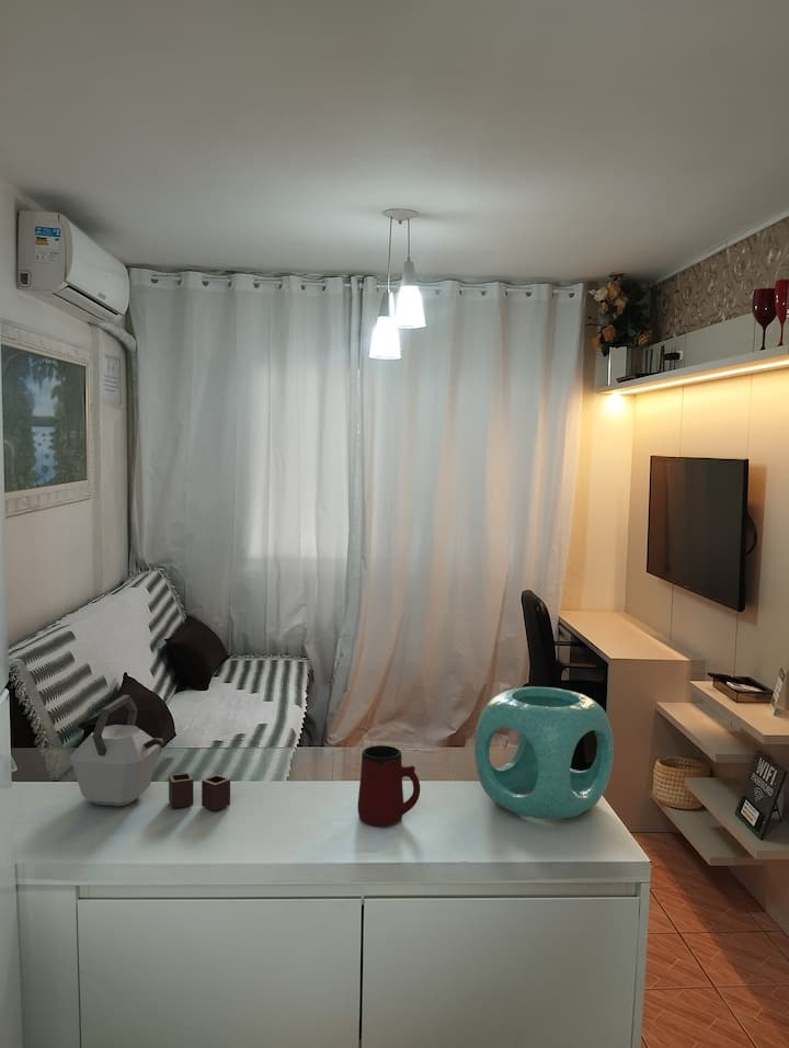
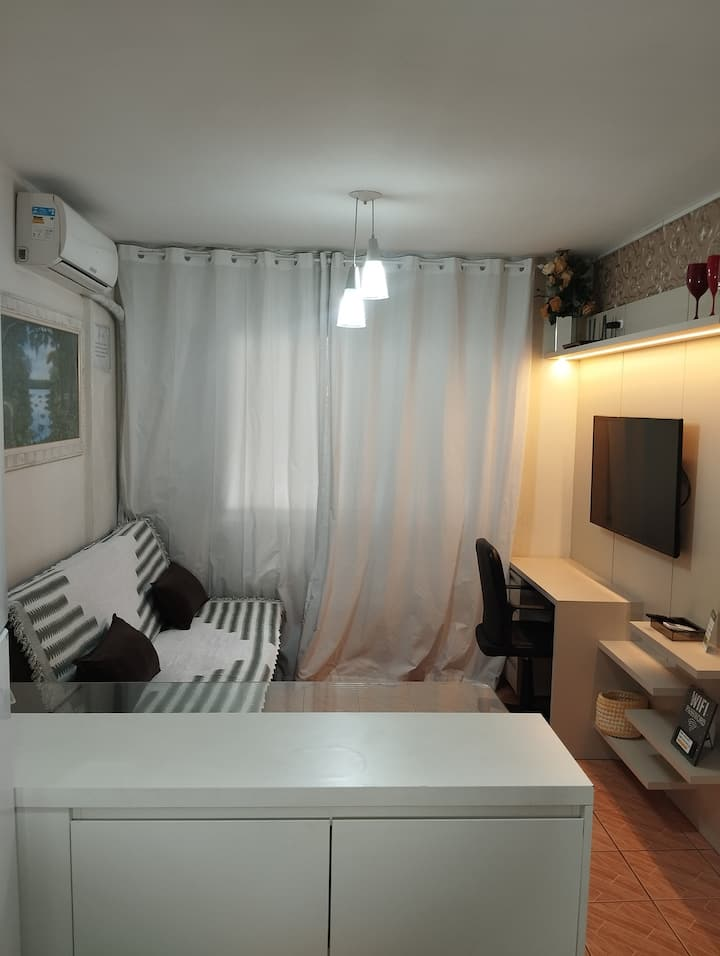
- decorative ball (544, 750)
- kettle (155, 752)
- mug (389, 785)
